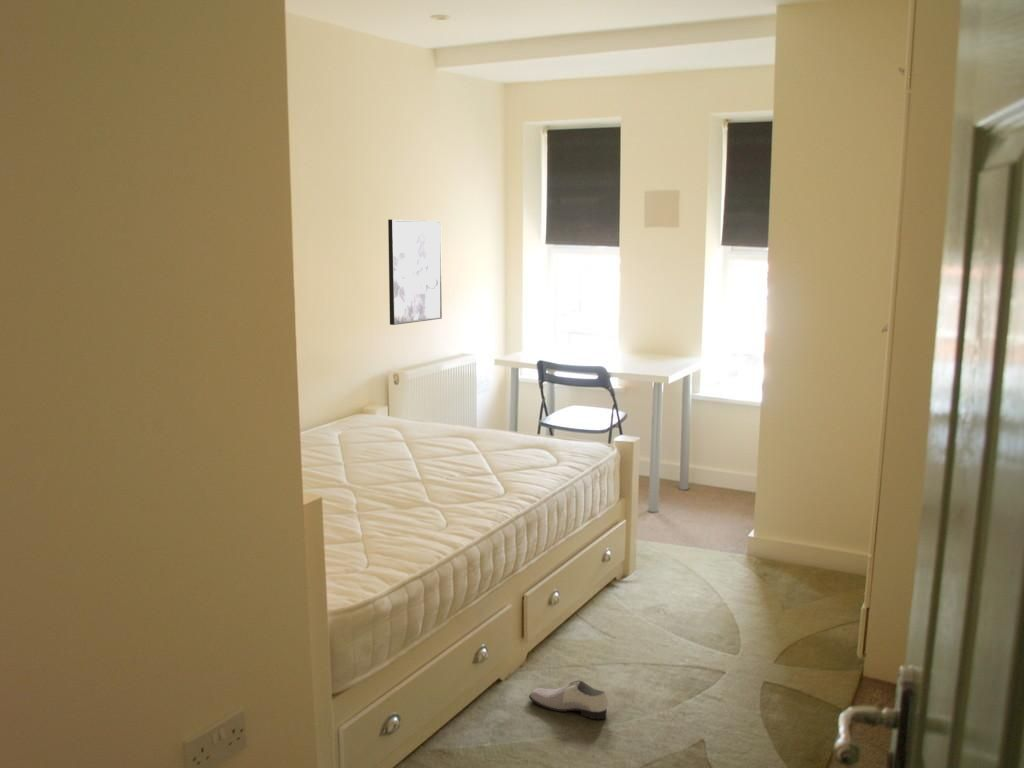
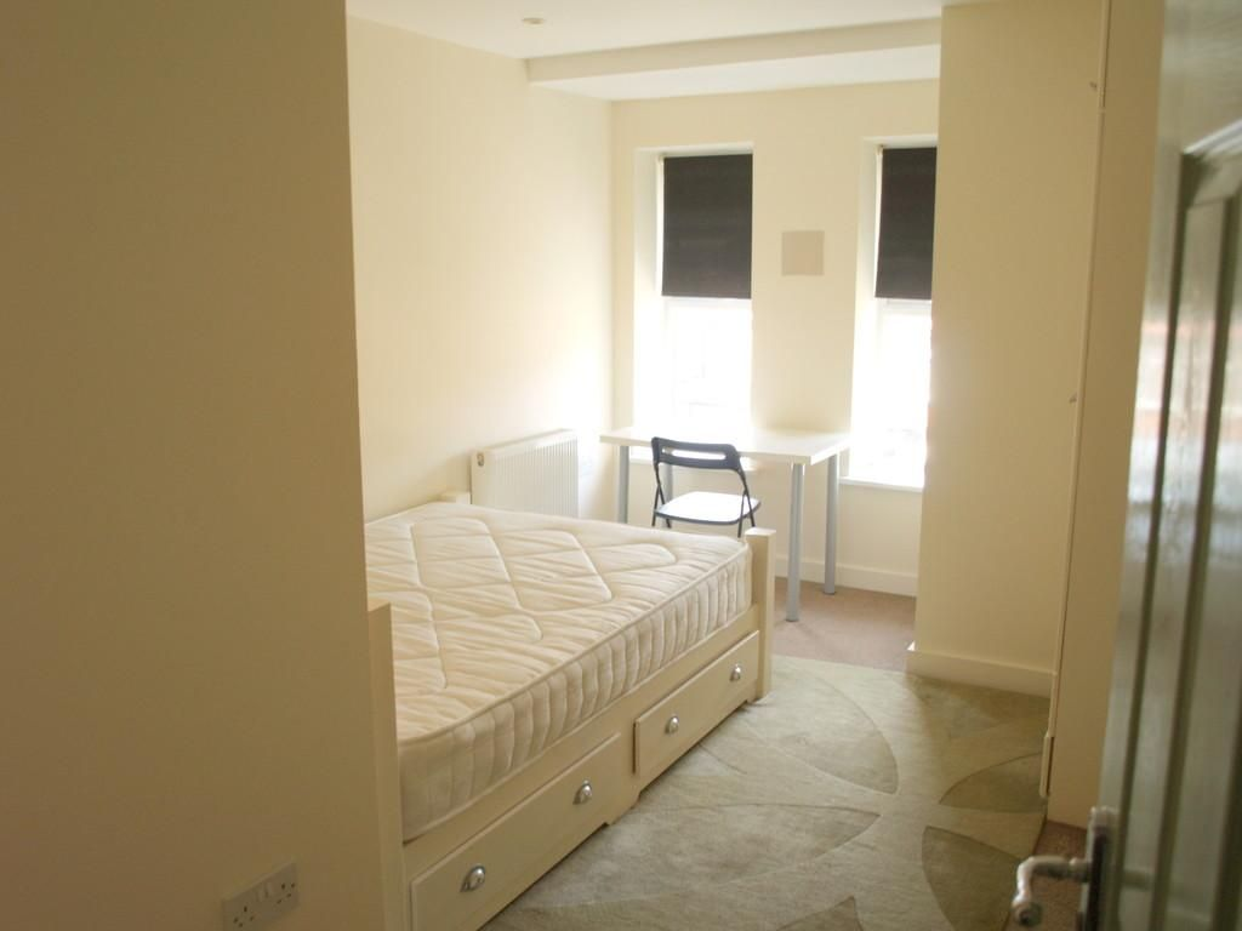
- shoe (568, 692)
- wall art (416, 271)
